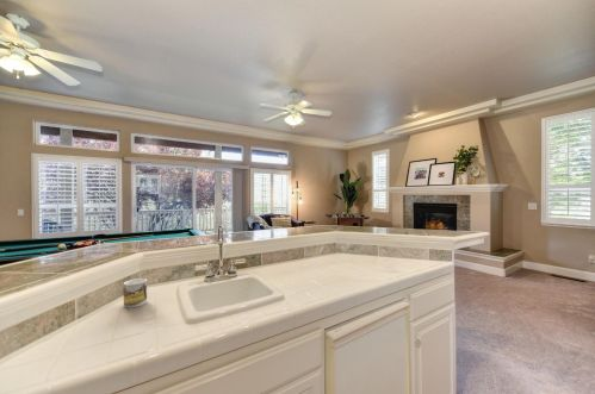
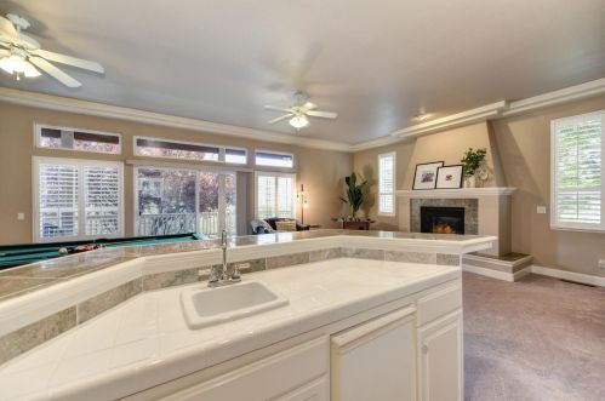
- mug (135, 290)
